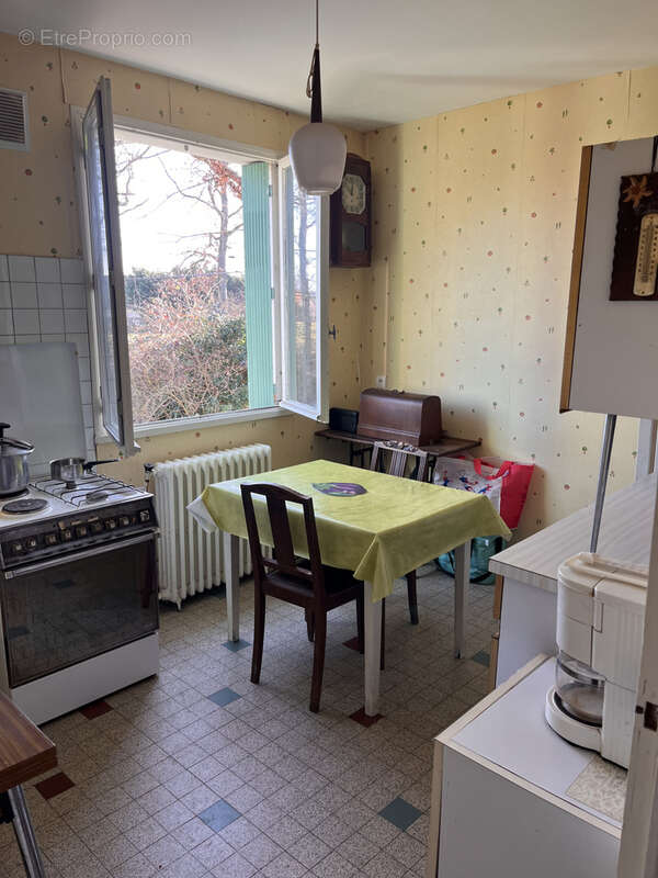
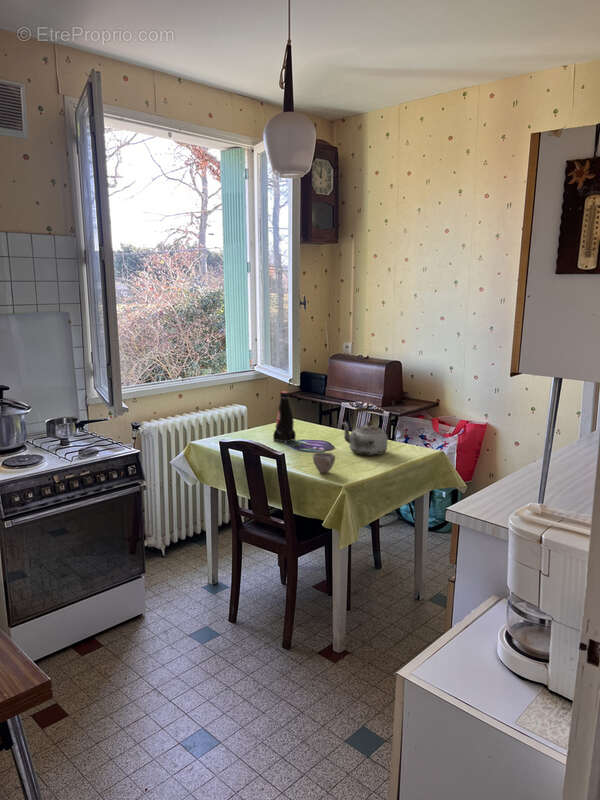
+ kettle (364, 429)
+ bottle (284, 416)
+ cup (325, 463)
